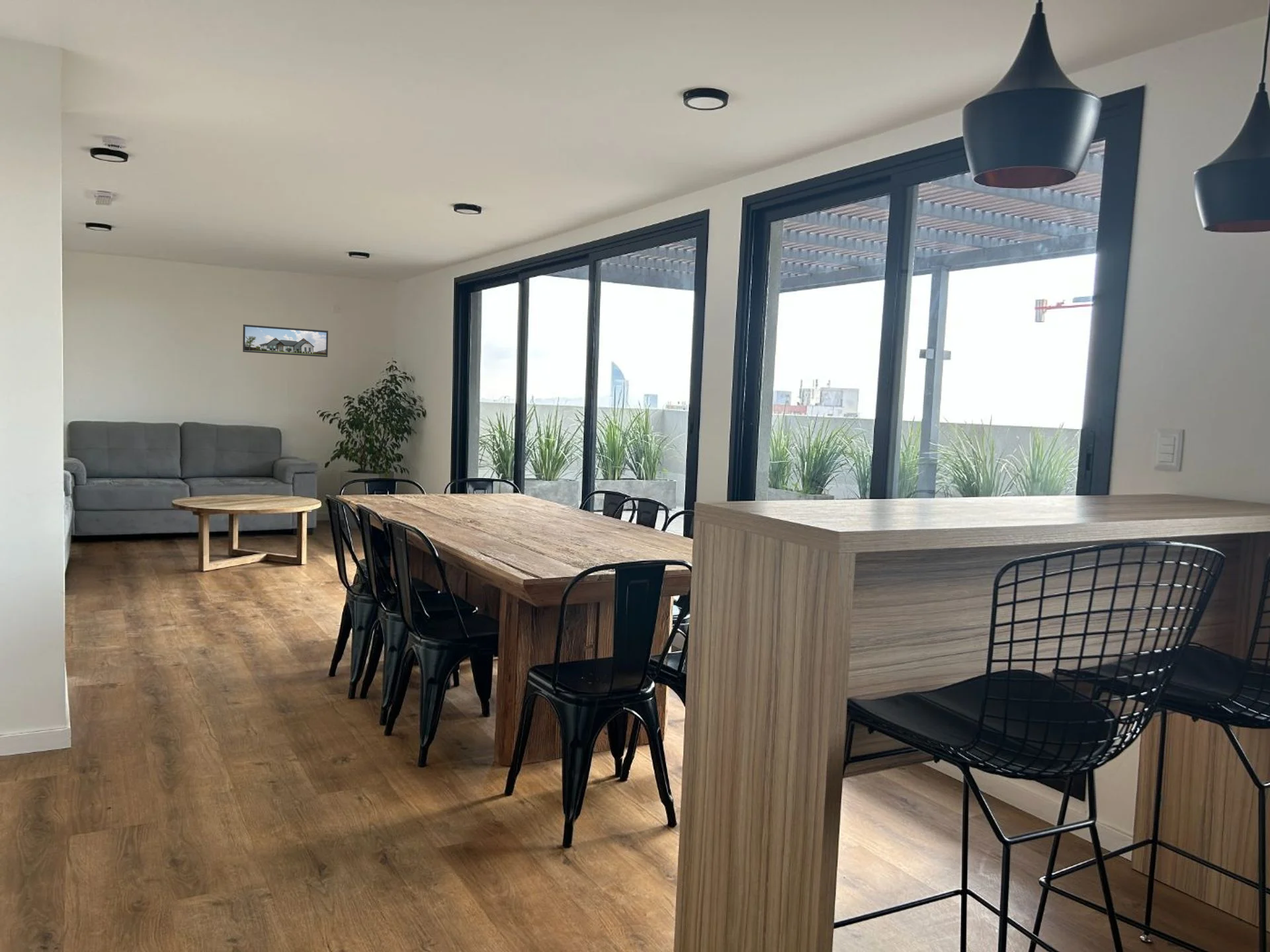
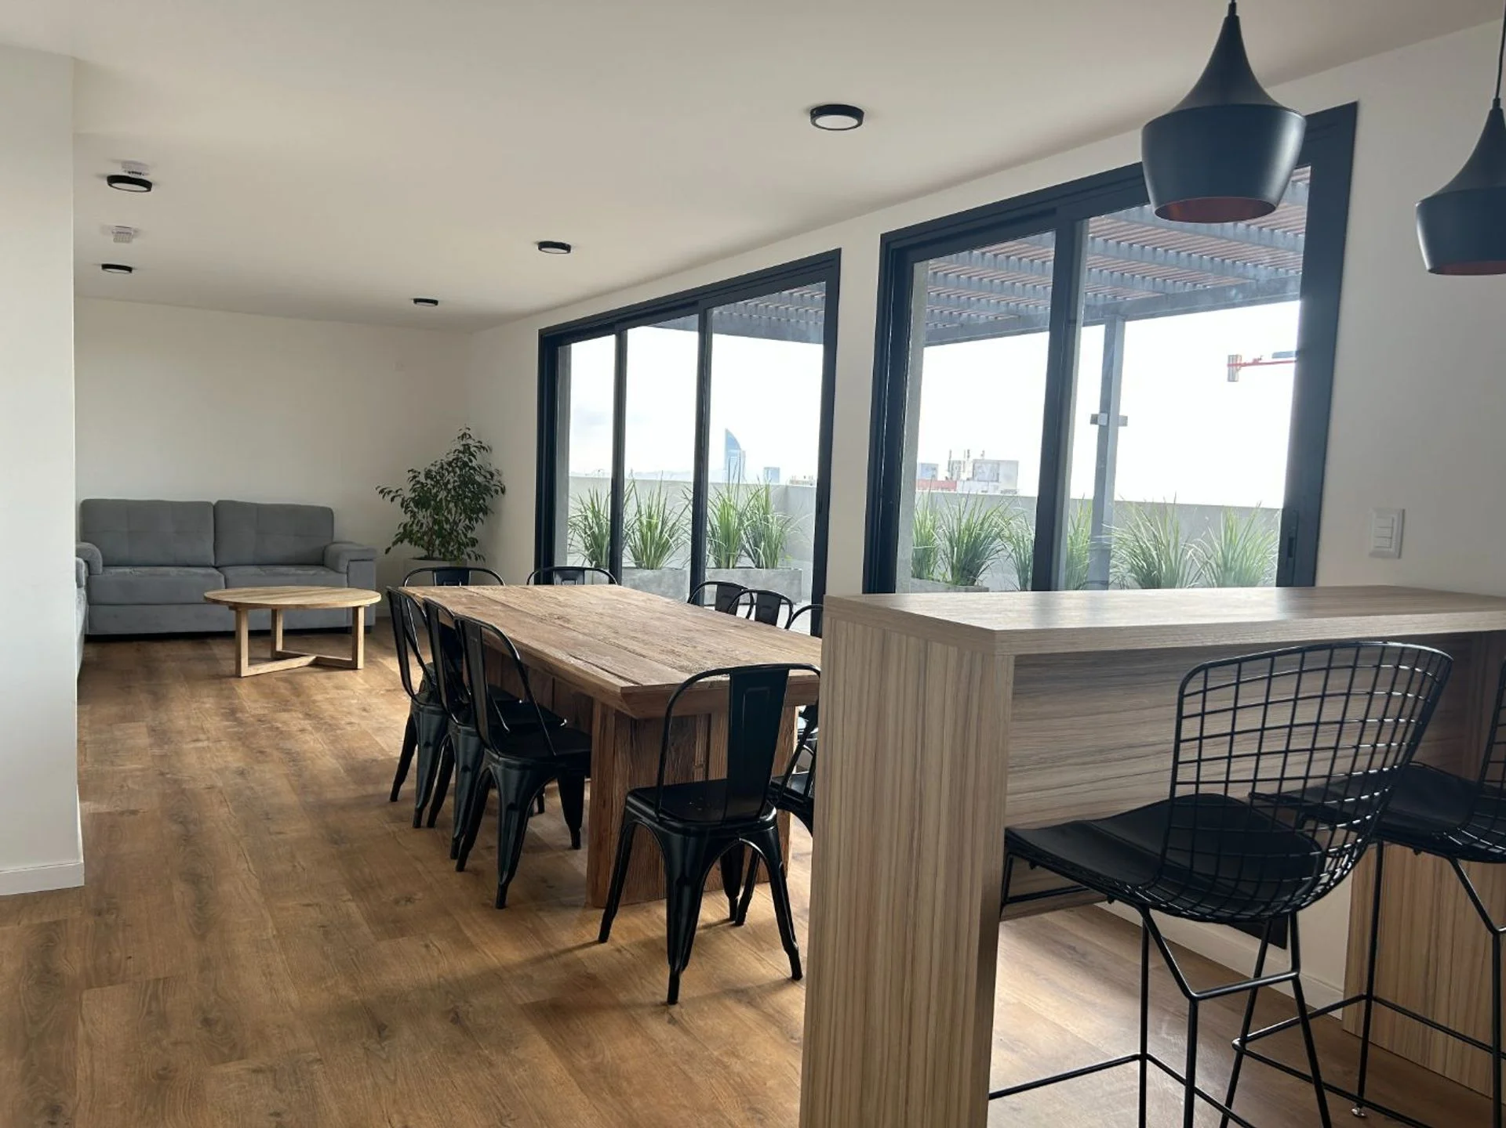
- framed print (286, 340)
